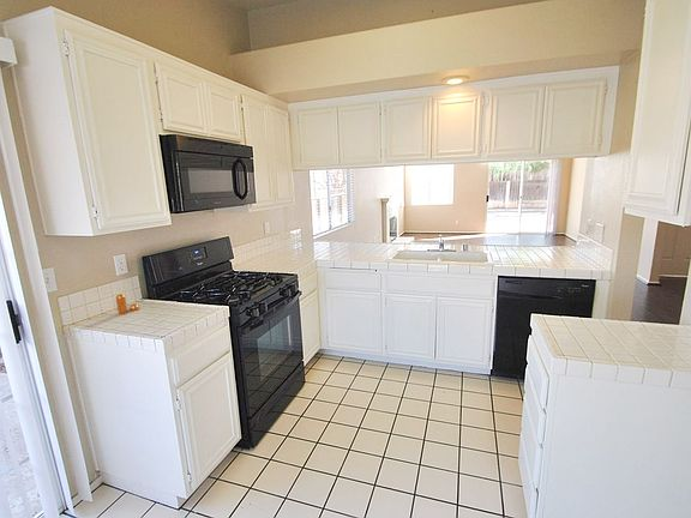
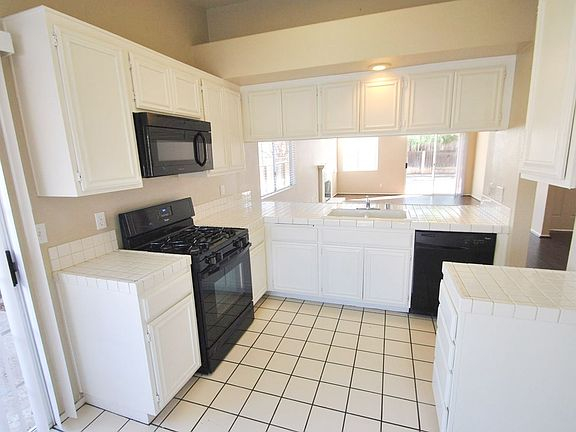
- pepper shaker (125, 301)
